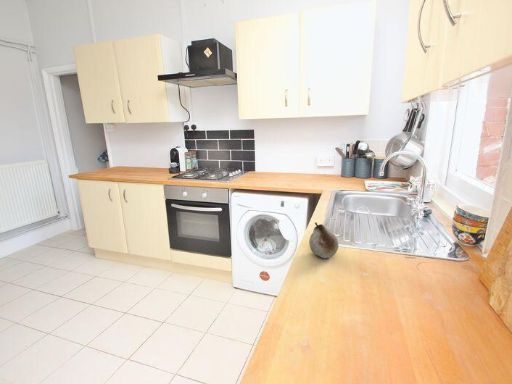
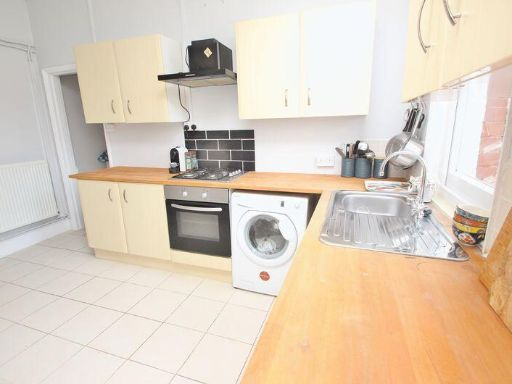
- fruit (324, 238)
